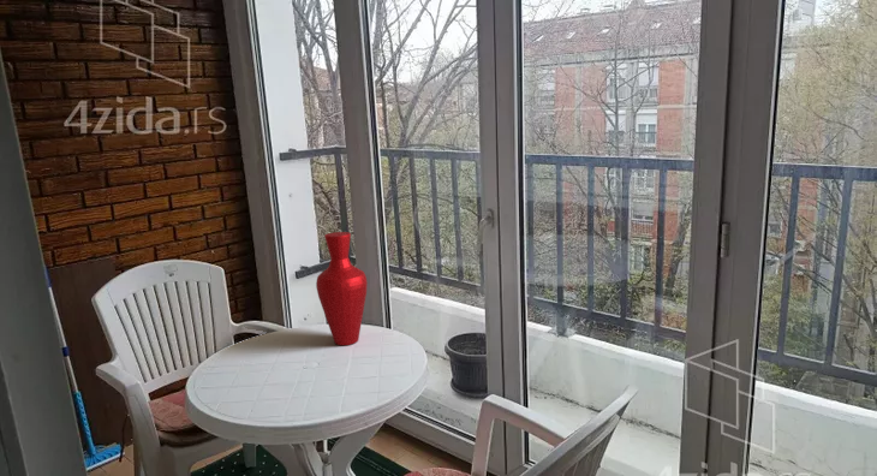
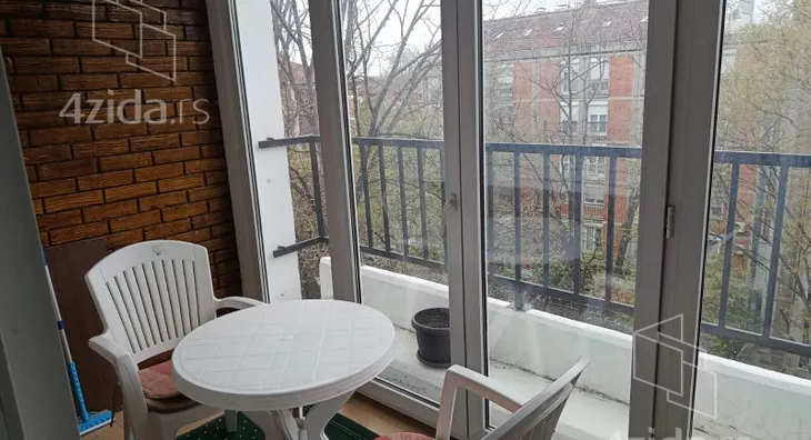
- vase (341, 288)
